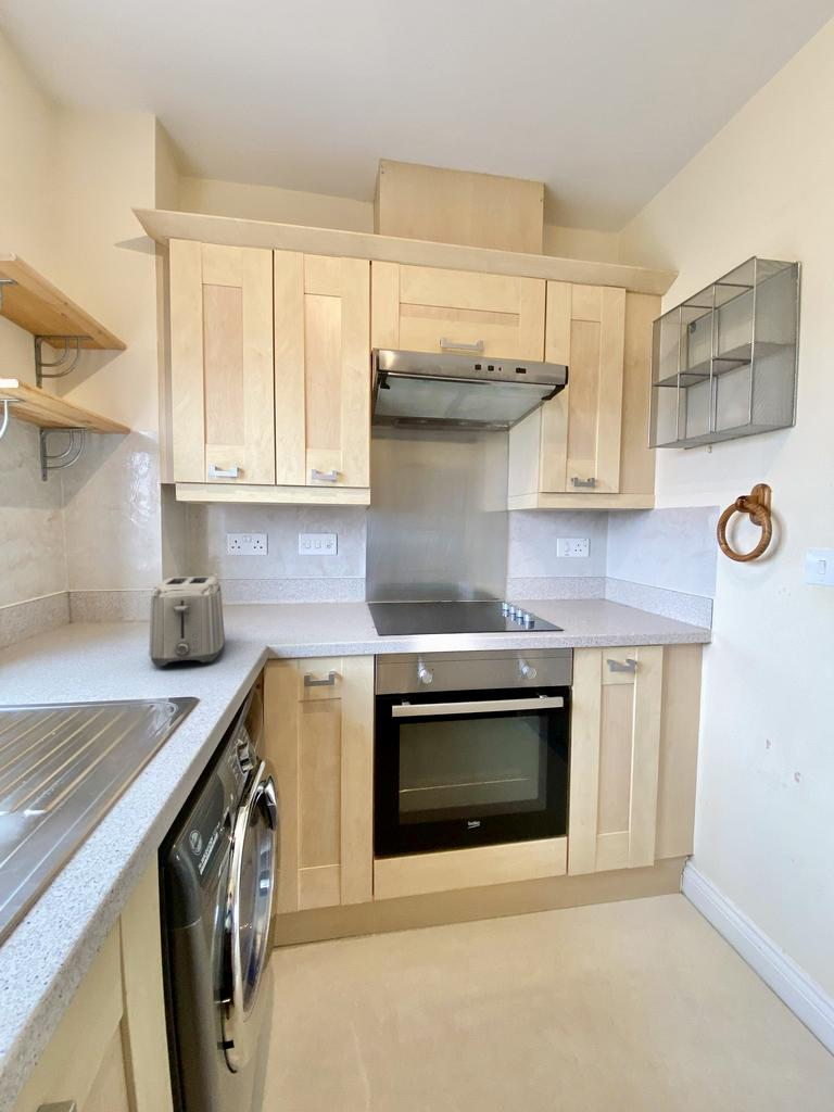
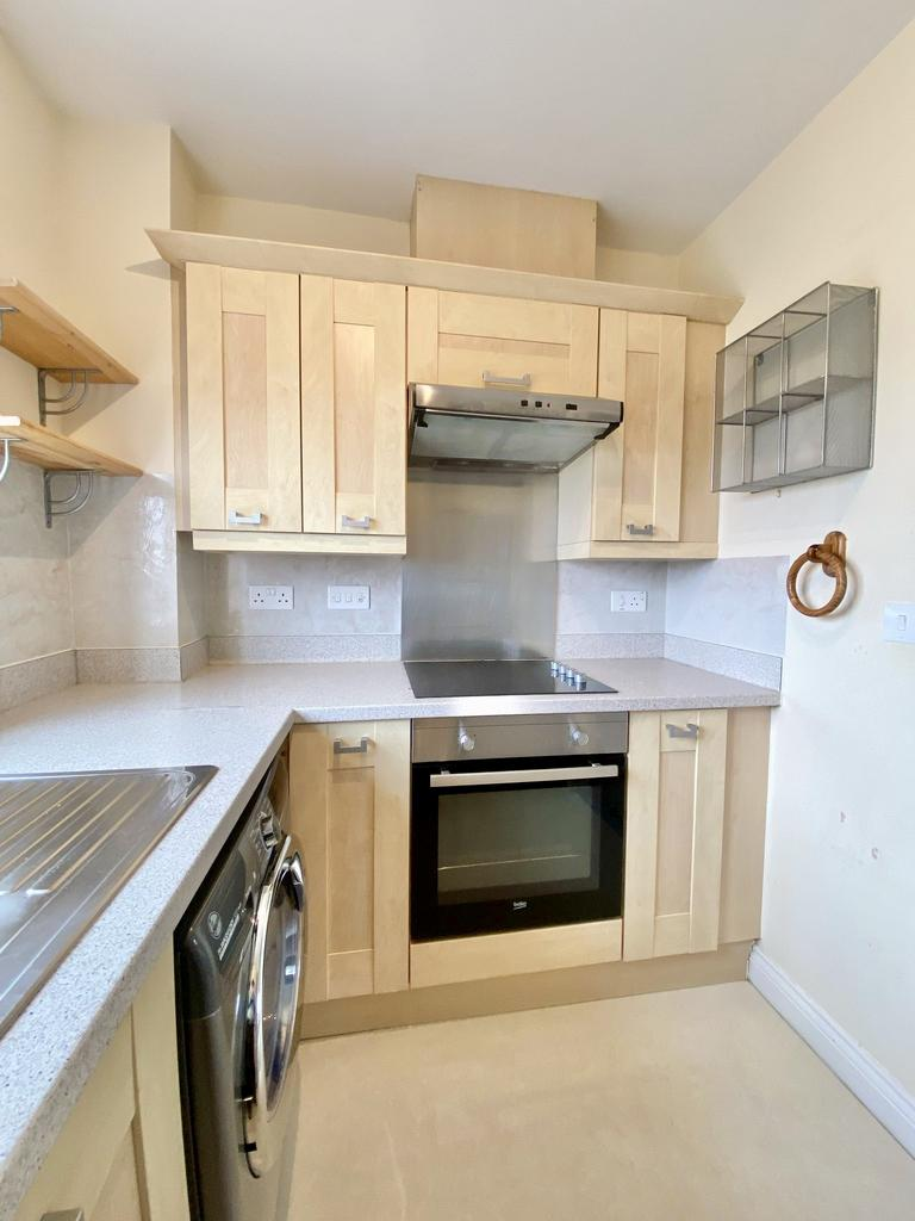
- toaster (190, 616)
